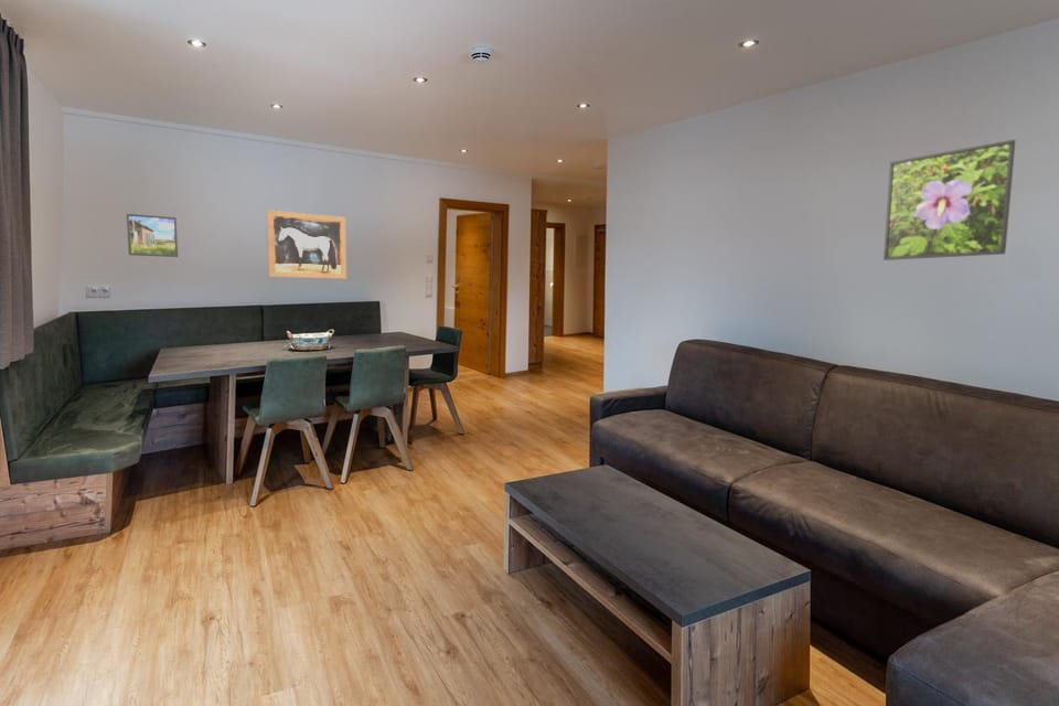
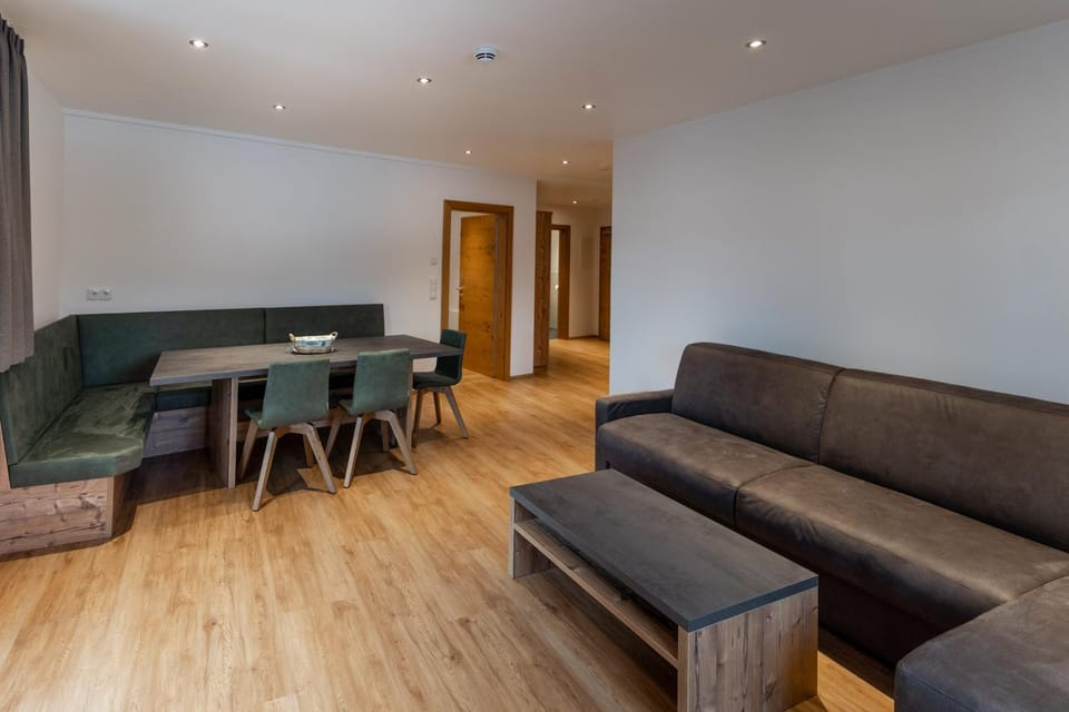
- wall art (308, 246)
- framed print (943, 204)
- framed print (152, 235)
